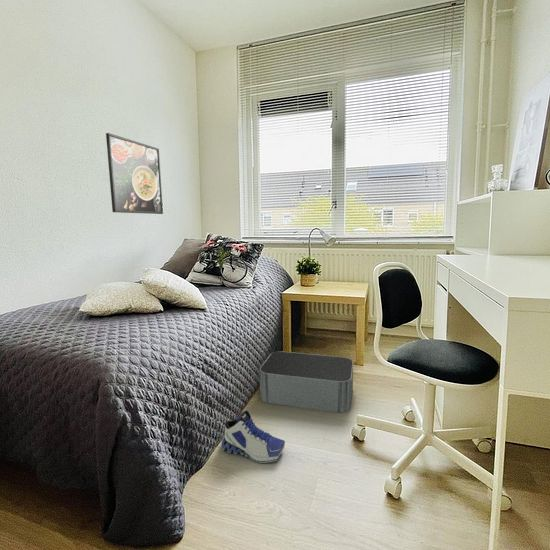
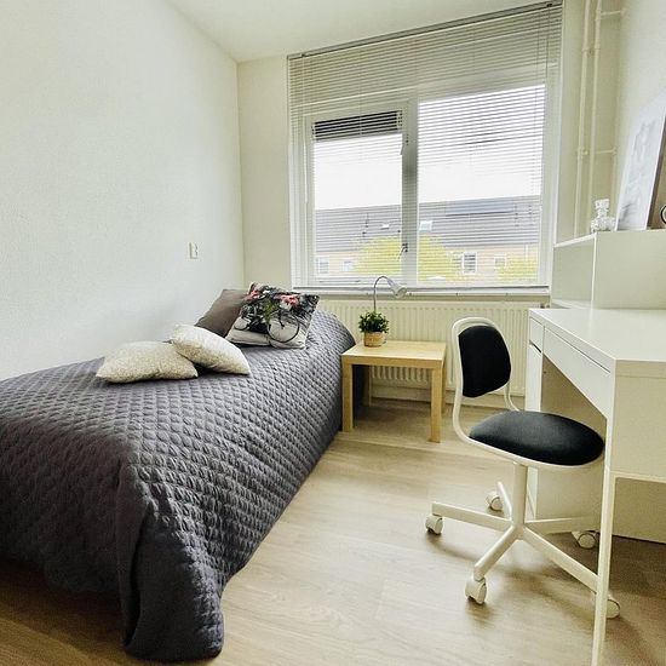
- storage bin (307, 379)
- sneaker (250, 434)
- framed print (137, 178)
